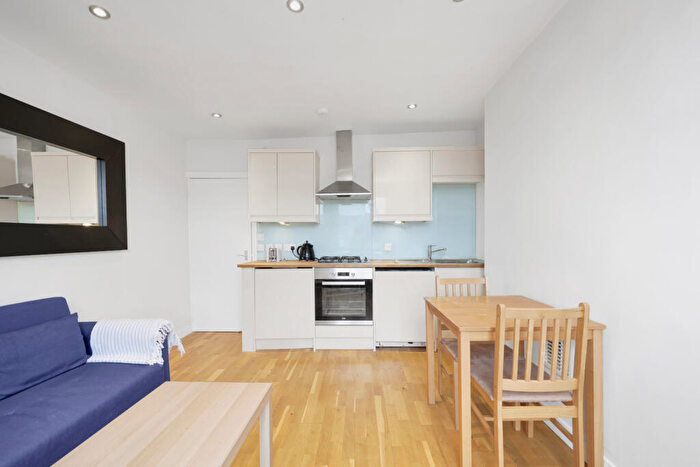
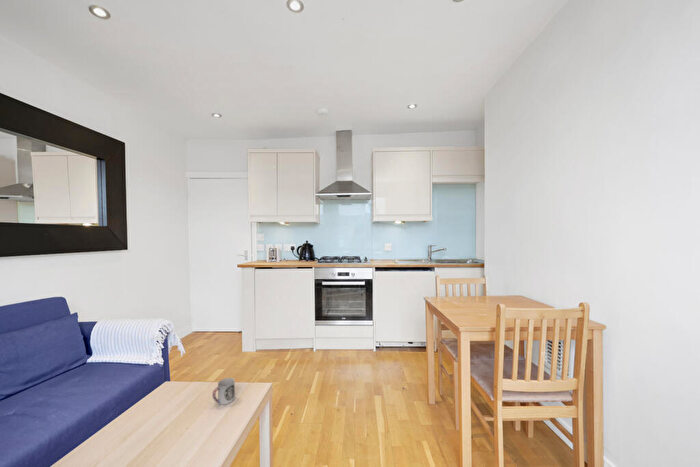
+ cup (223, 392)
